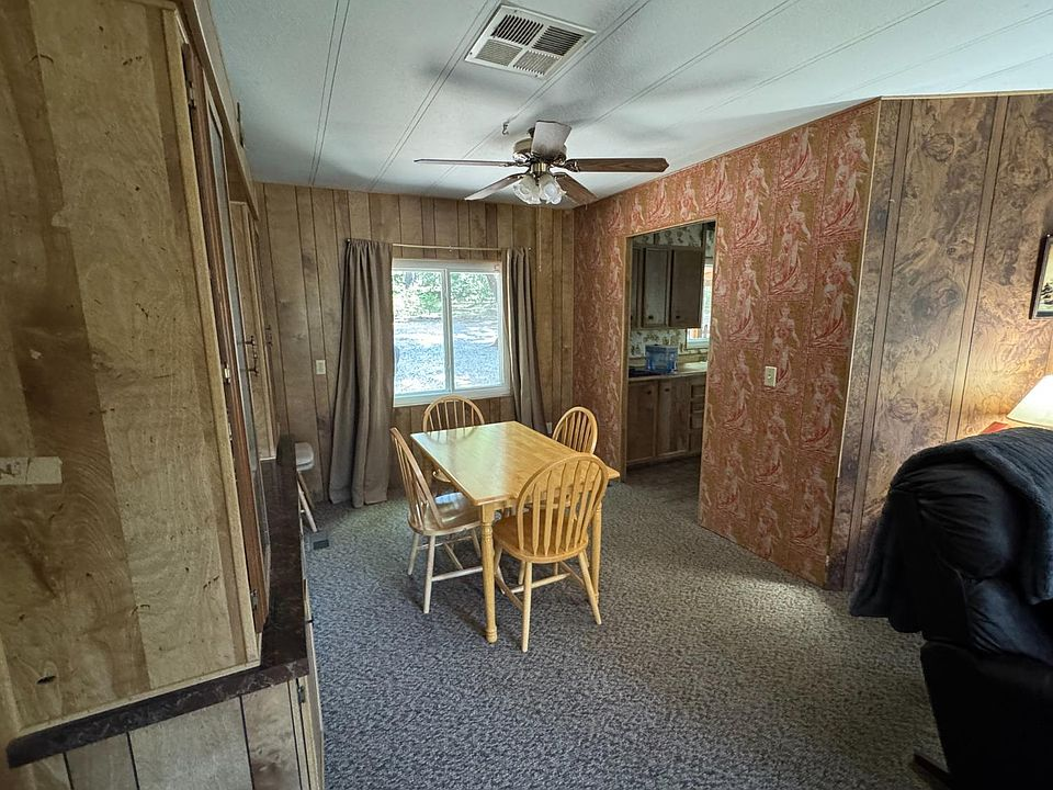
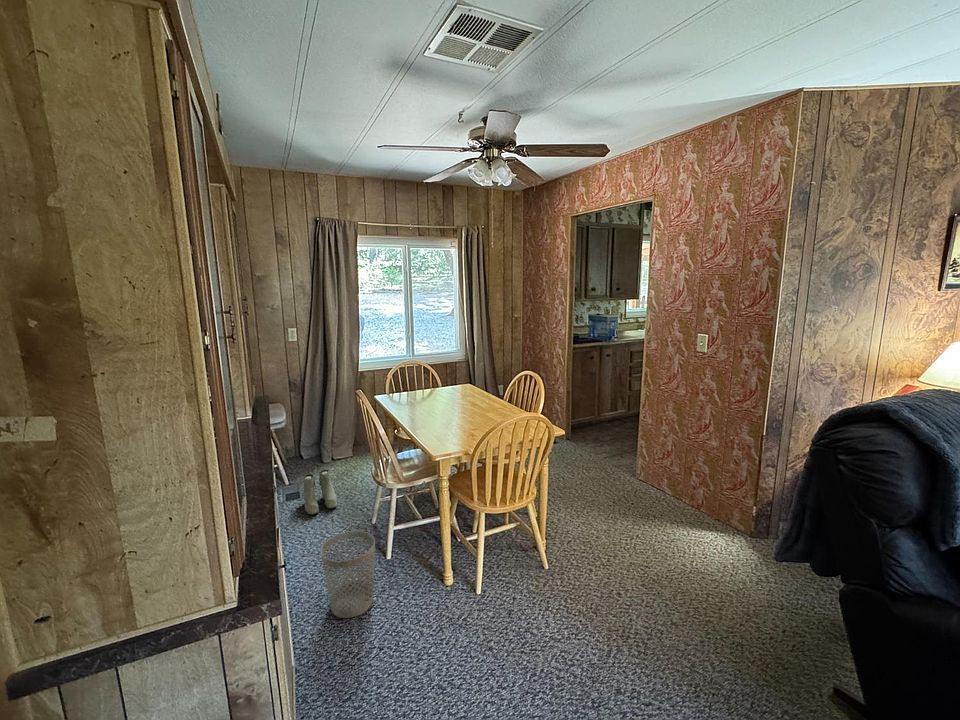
+ boots (320, 488)
+ wastebasket (350, 575)
